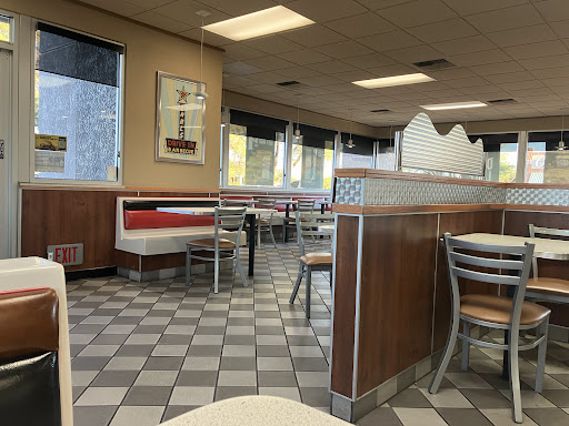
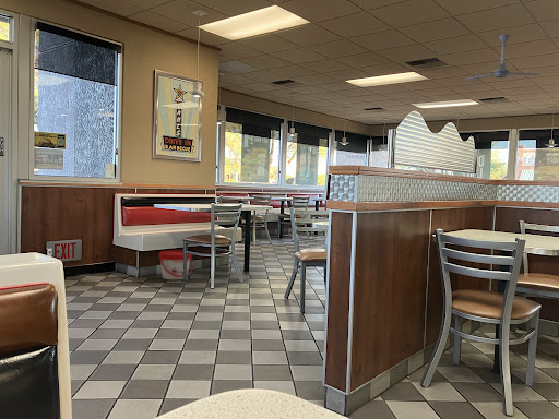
+ bucket (175, 264)
+ ceiling fan (503, 53)
